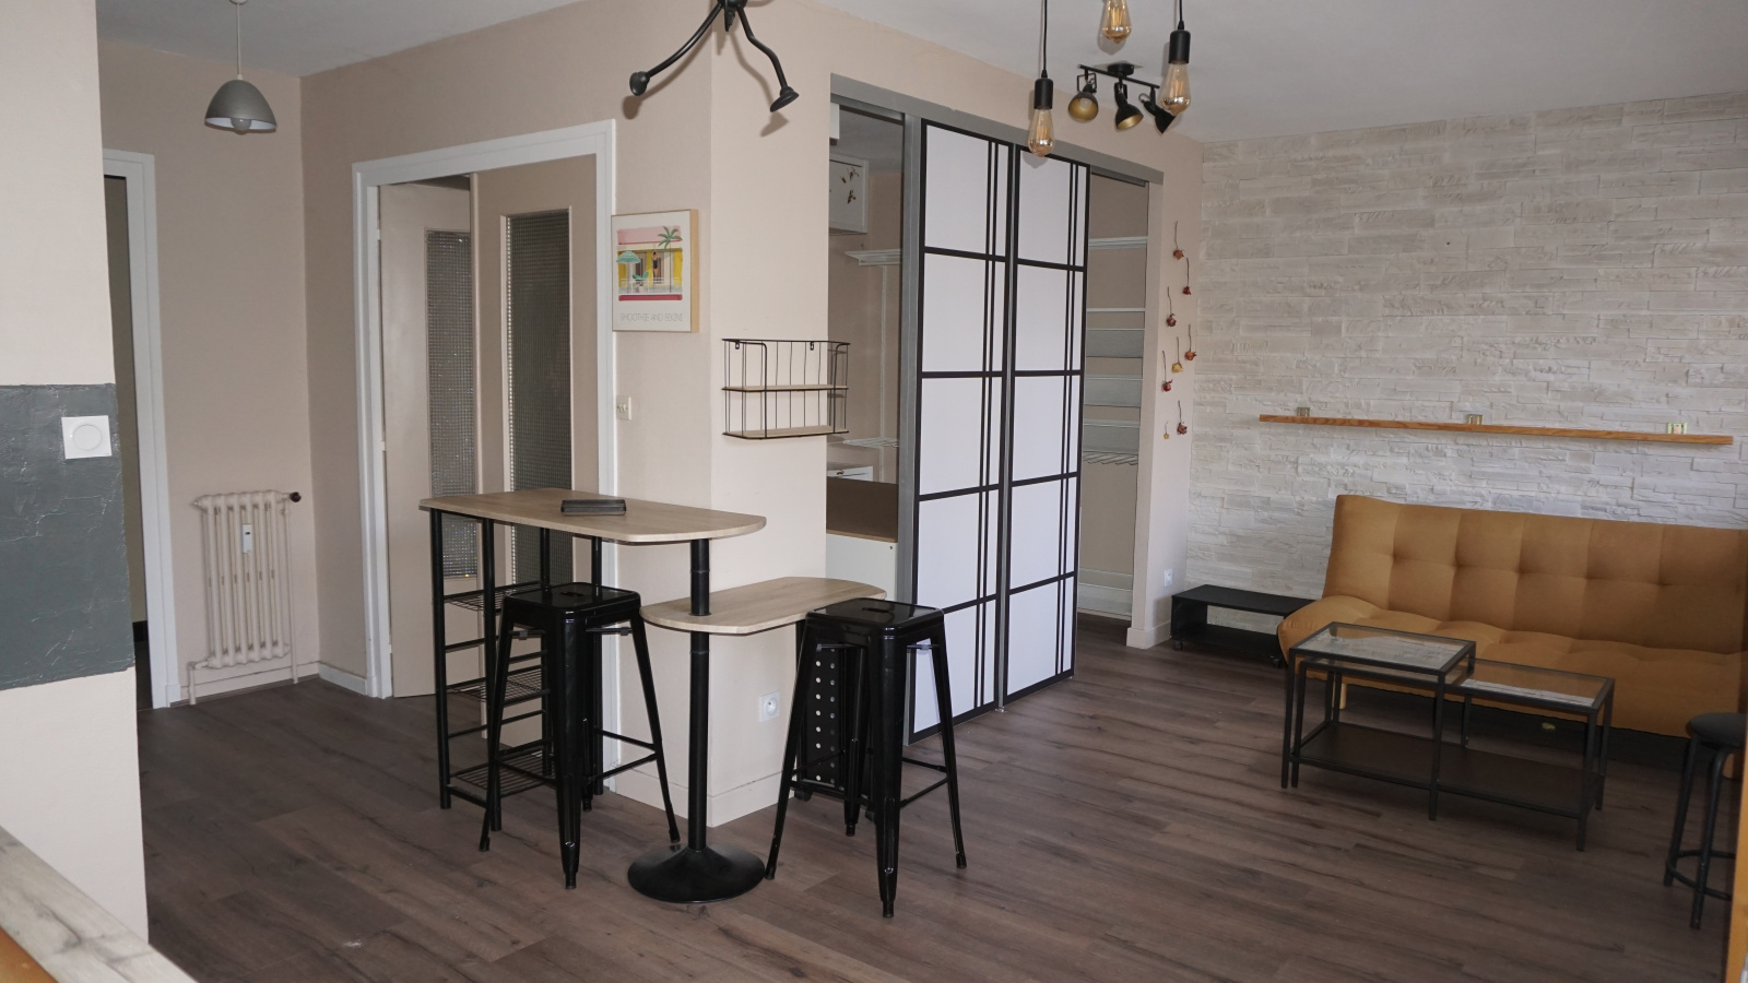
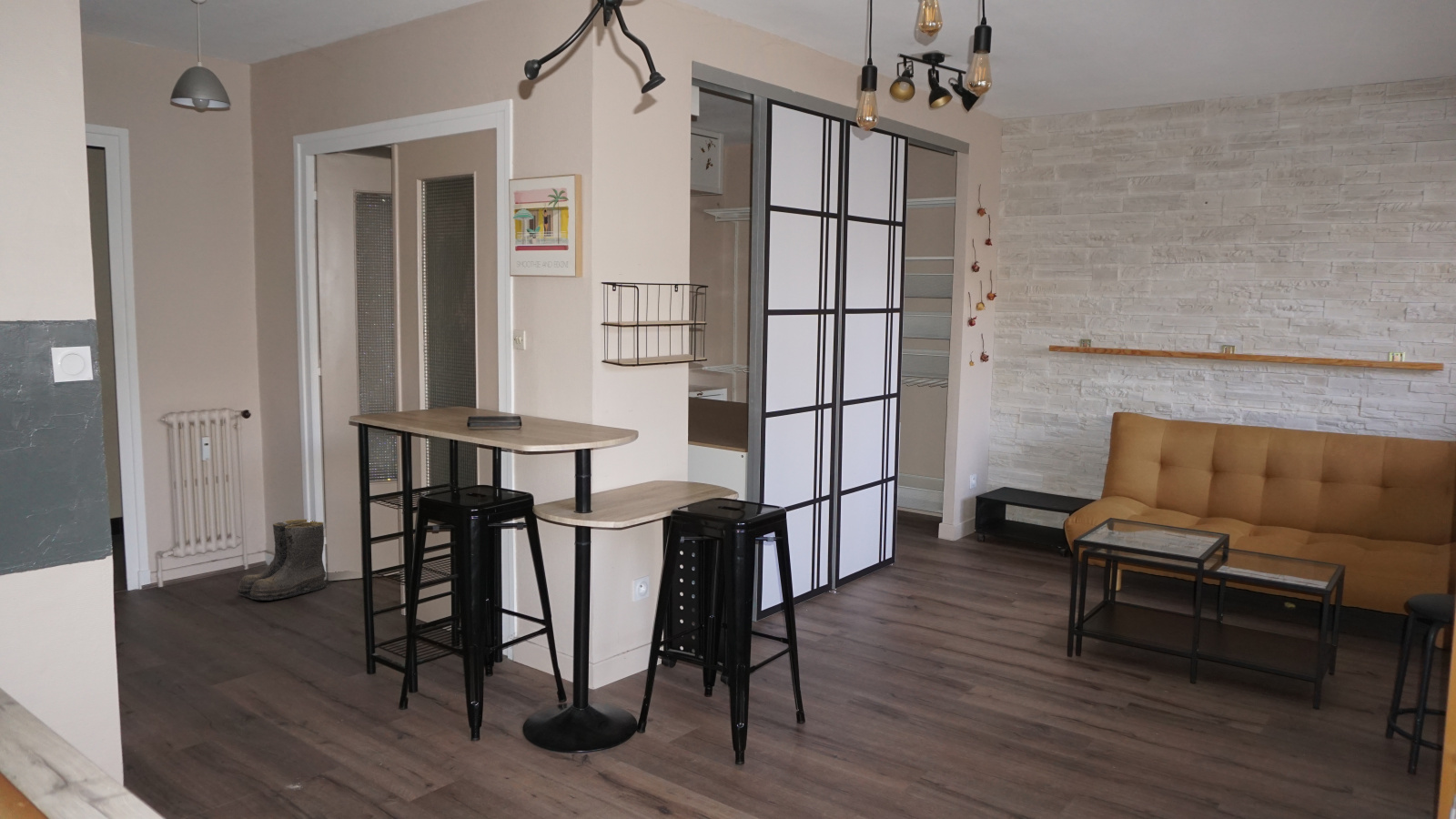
+ boots (281, 557)
